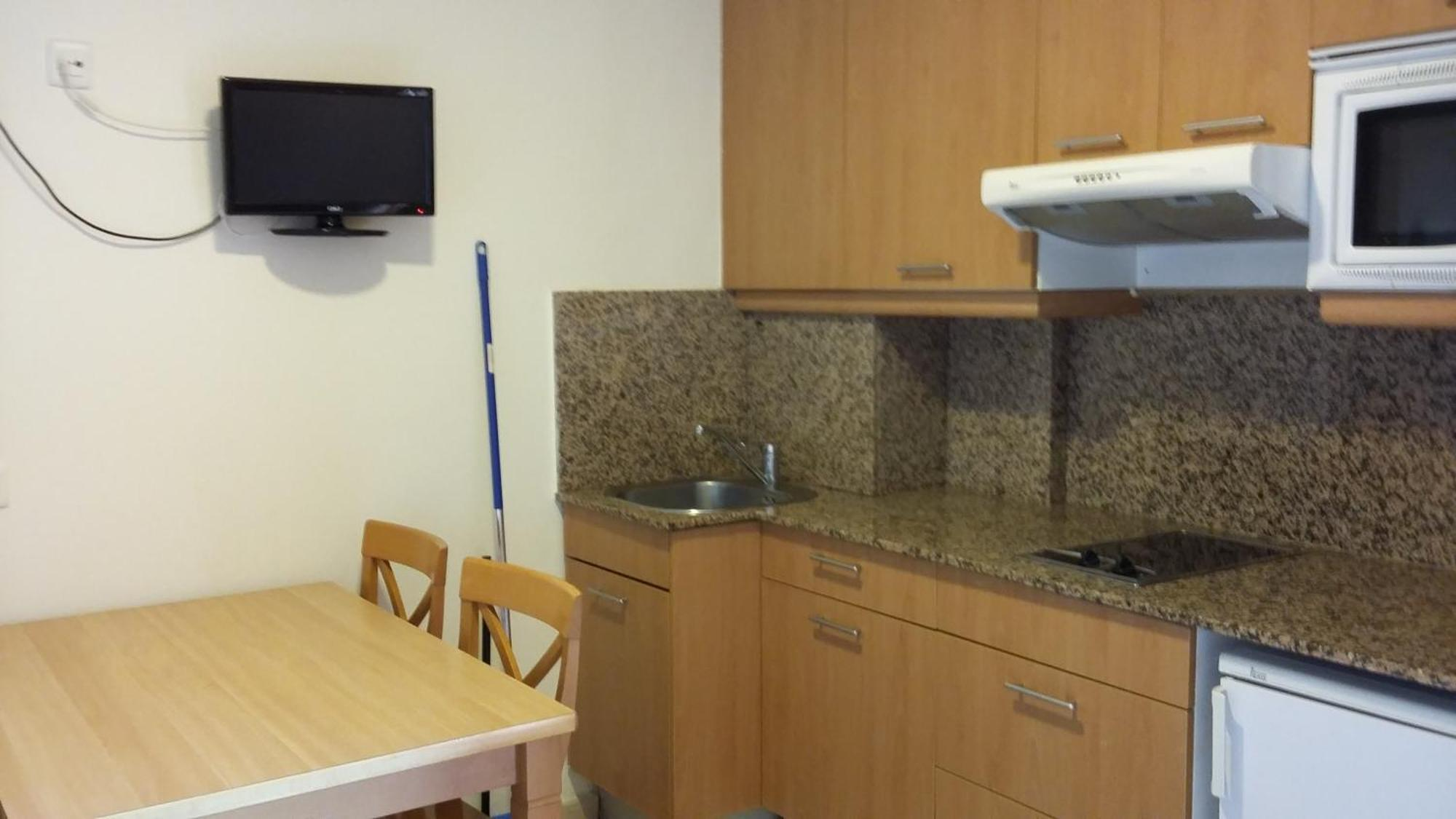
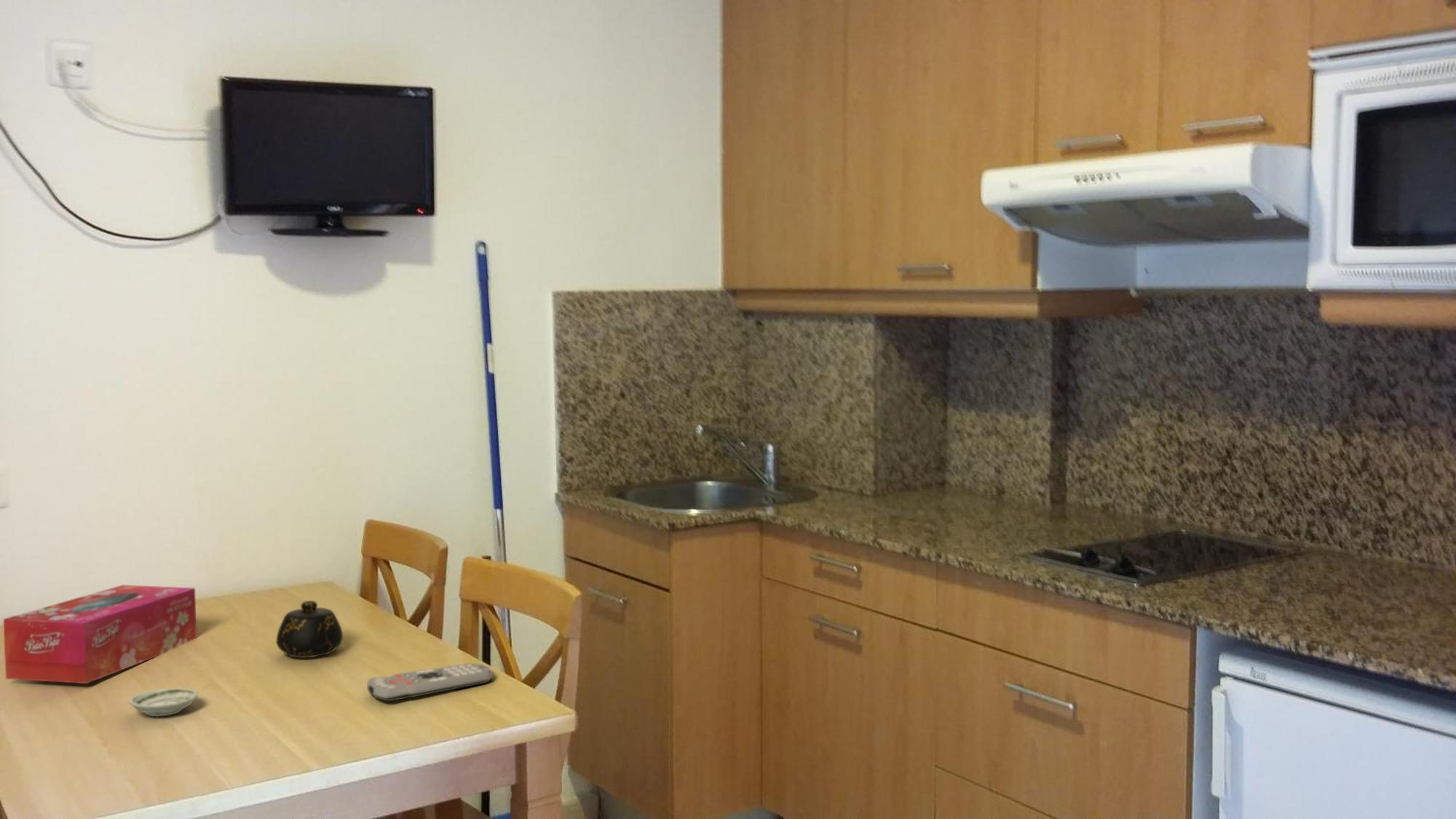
+ tissue box (106, 630)
+ saucer (164, 703)
+ teapot (310, 628)
+ remote control (432, 681)
